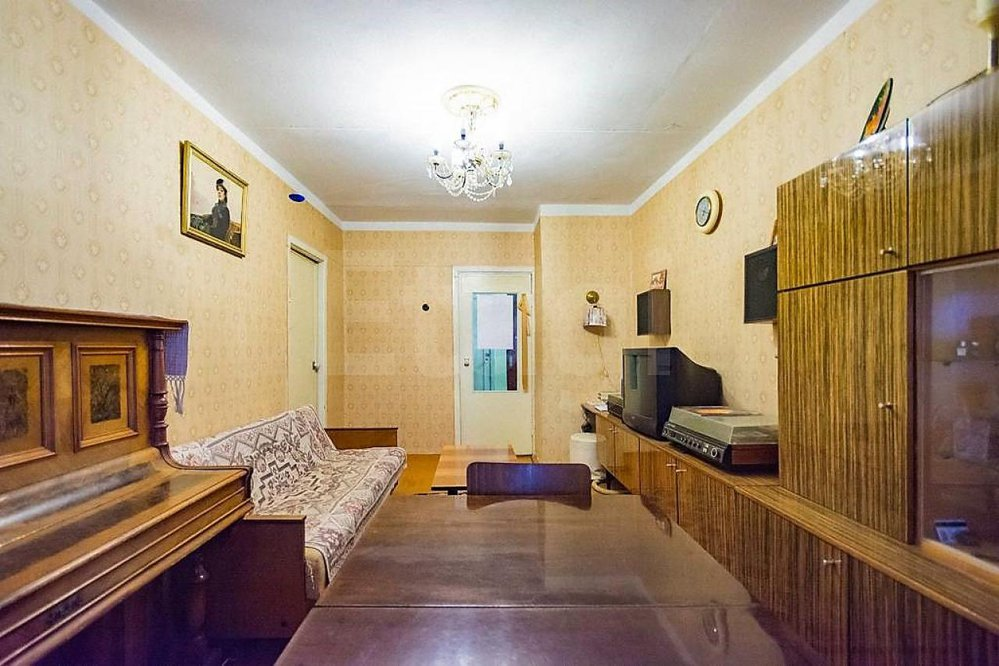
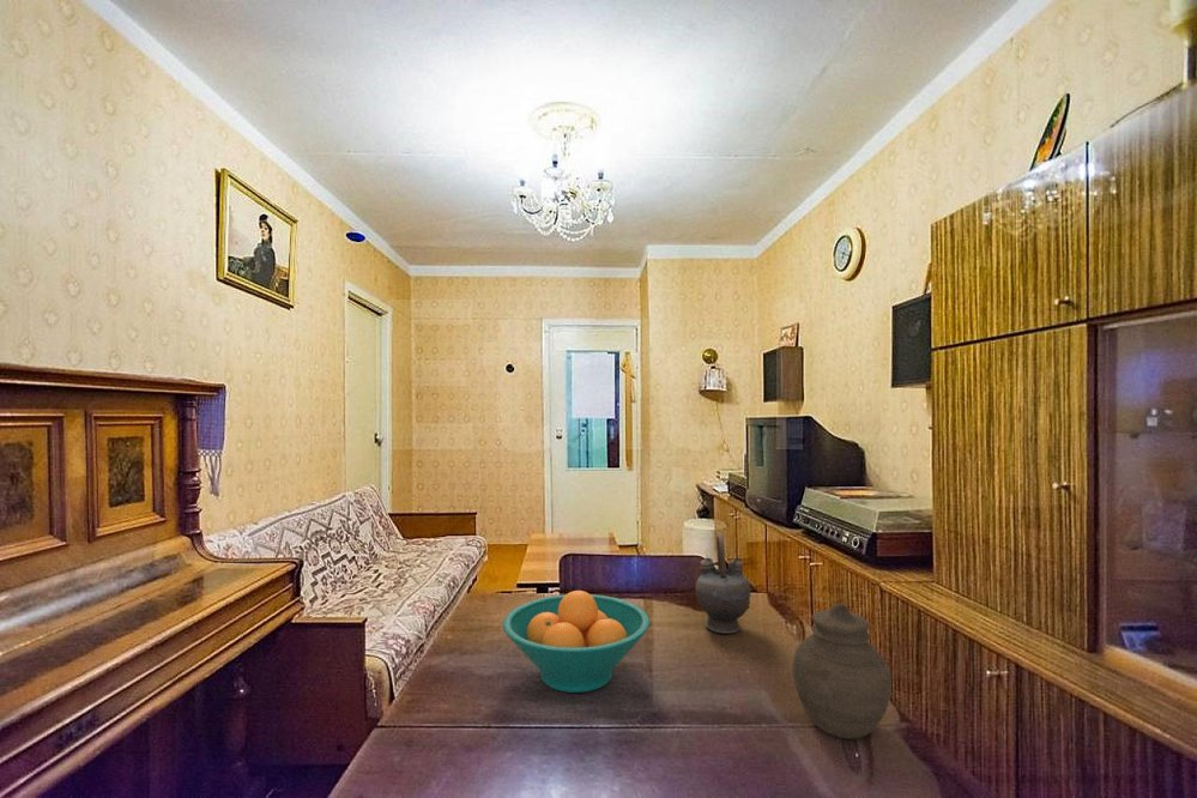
+ jar (840, 665)
+ teapot (723, 579)
+ fruit bowl (576, 634)
